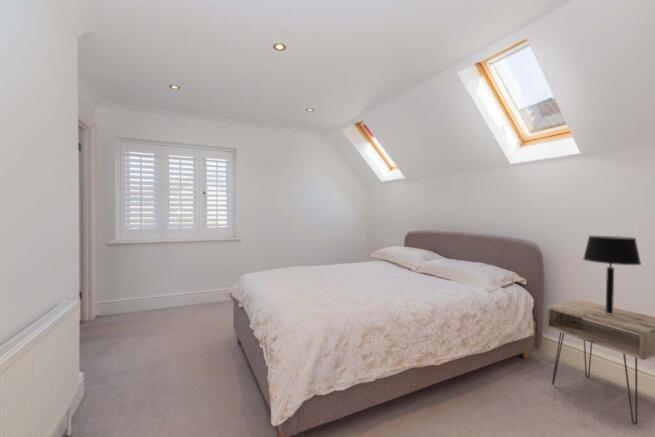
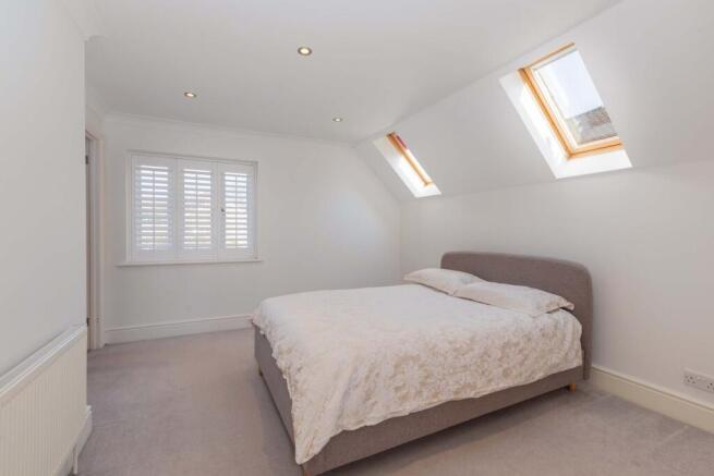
- table lamp (610, 274)
- nightstand (609, 348)
